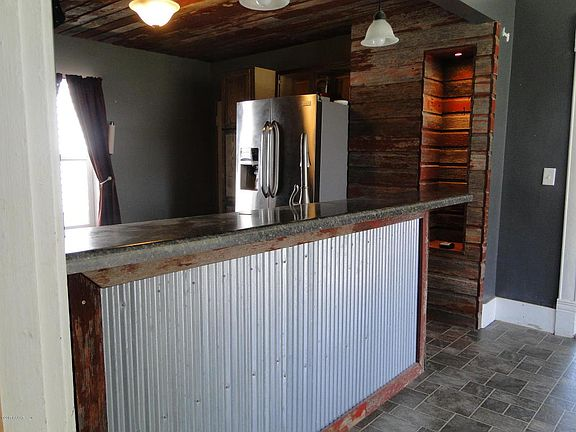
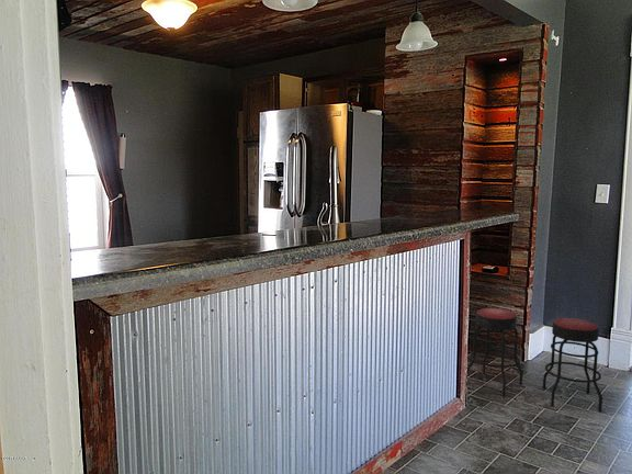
+ bar stool (519, 361)
